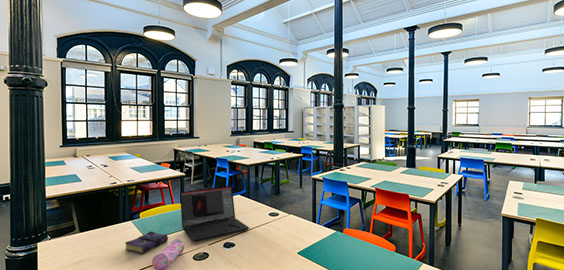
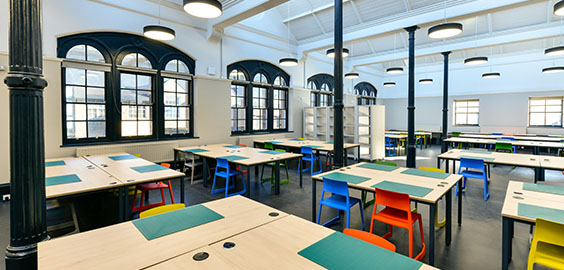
- laptop (214, 210)
- pencil case (169, 253)
- book (147, 242)
